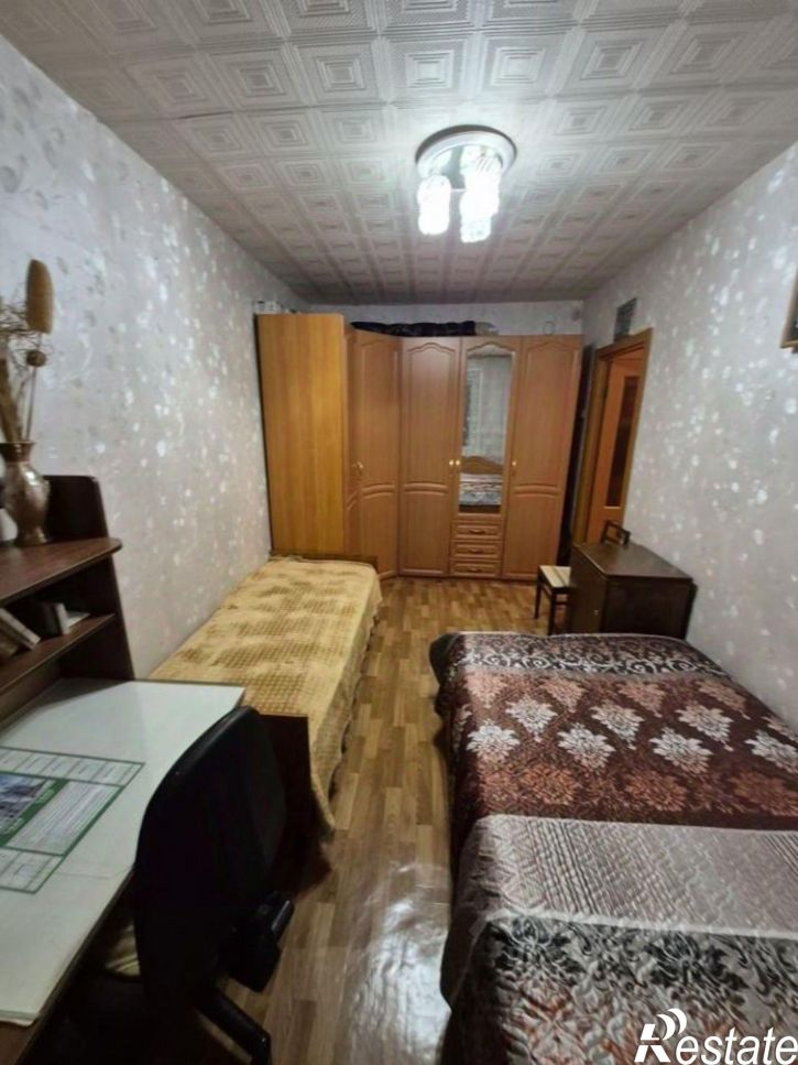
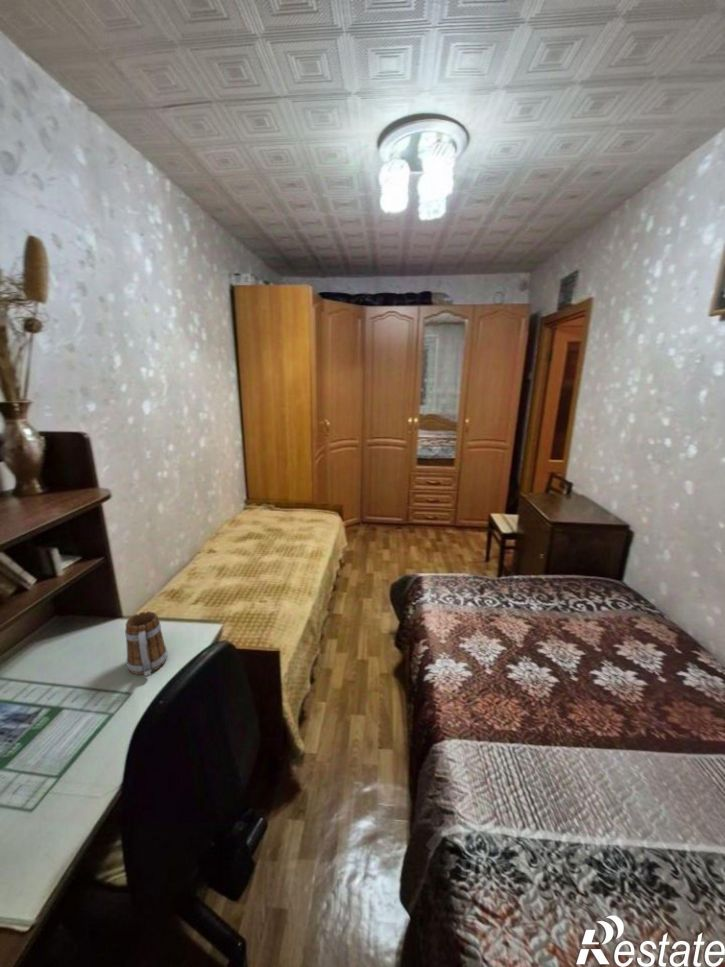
+ mug (145, 646)
